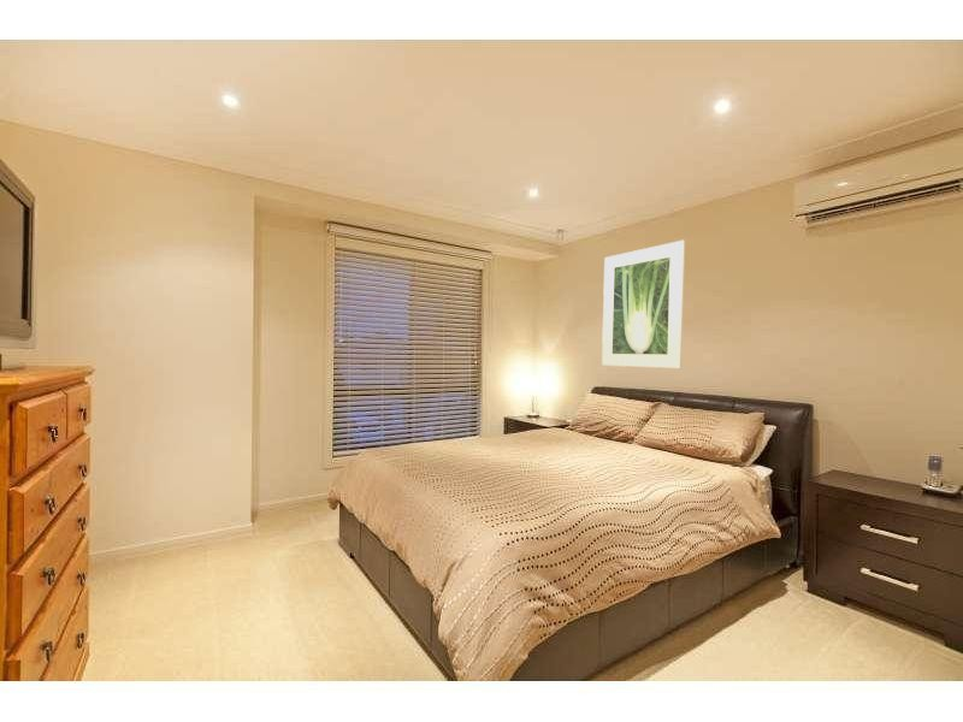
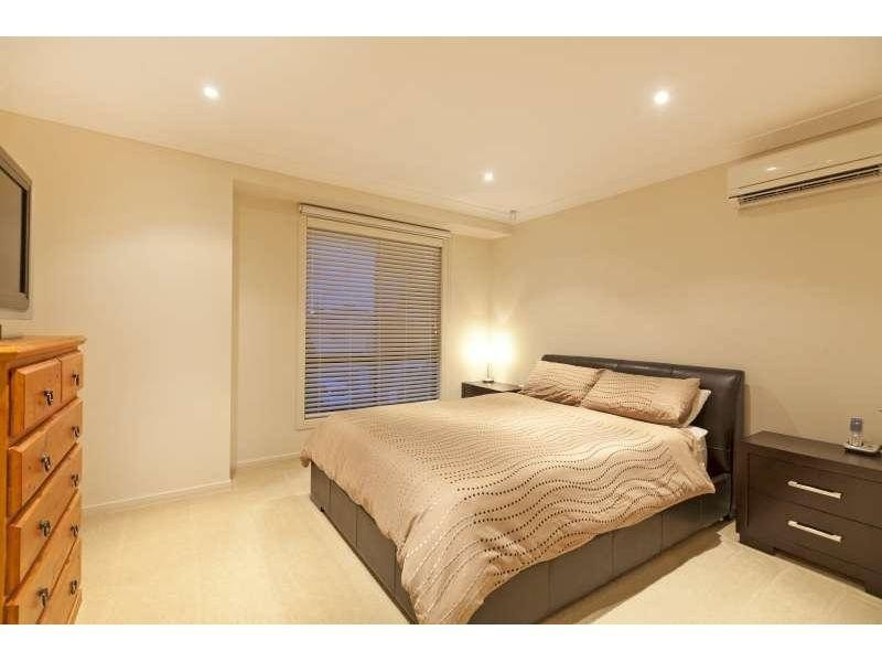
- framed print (639, 308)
